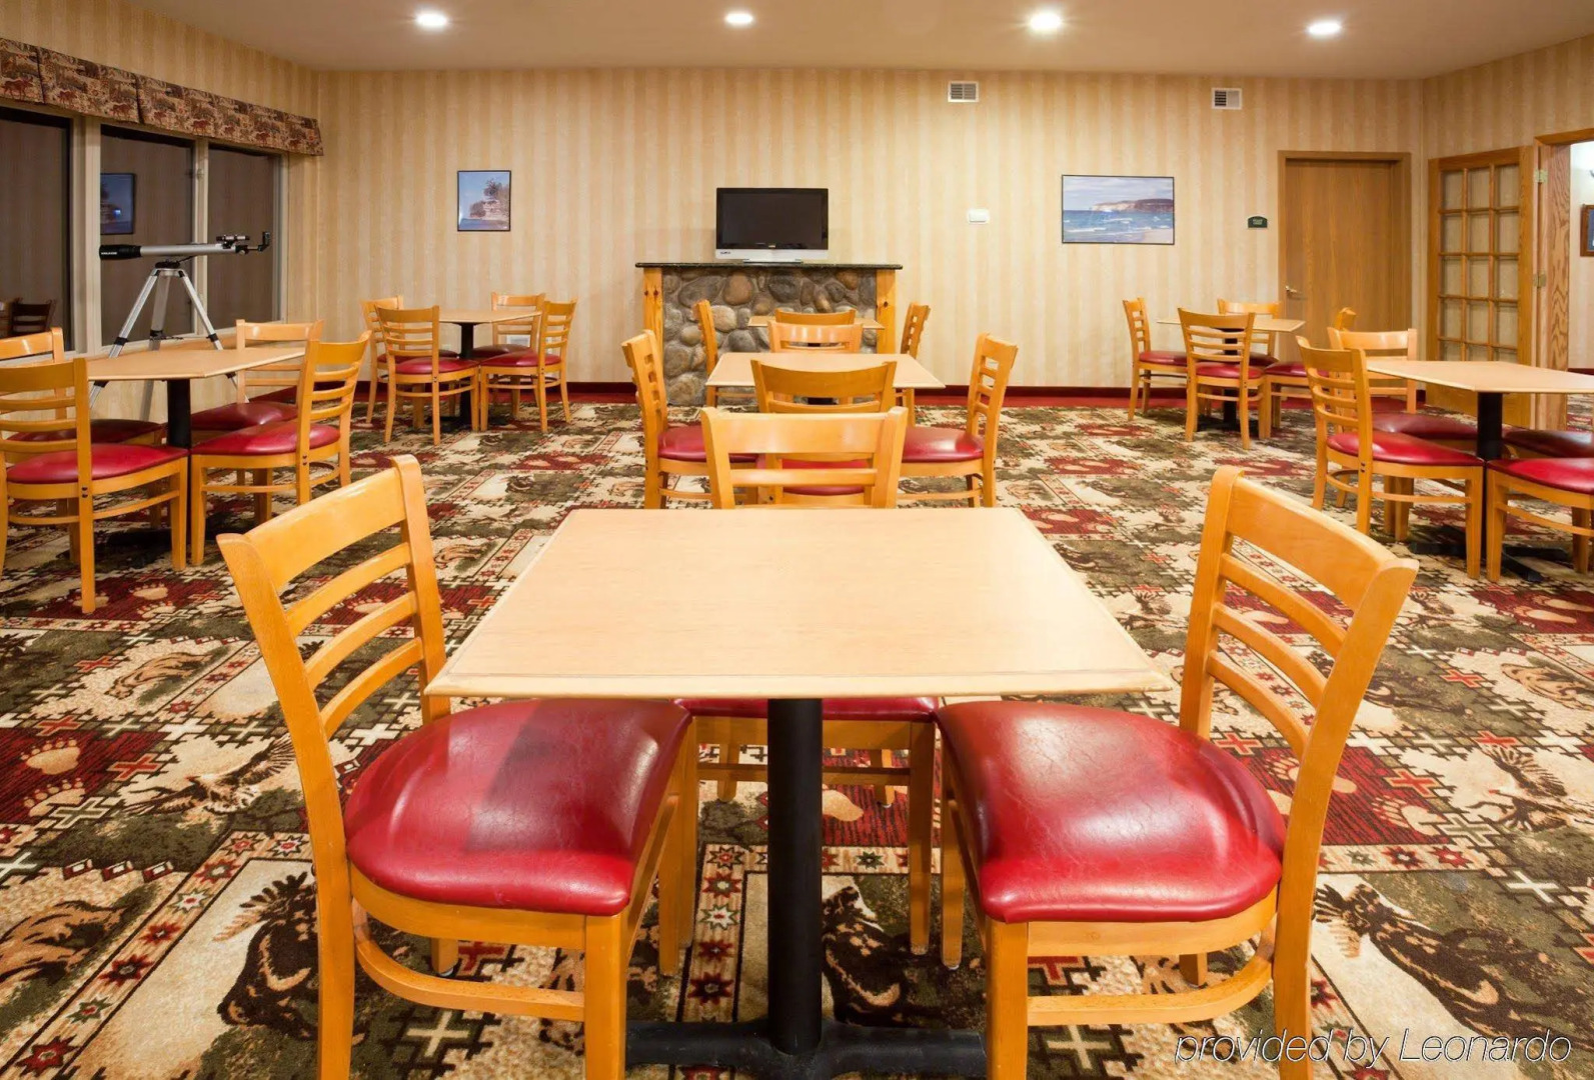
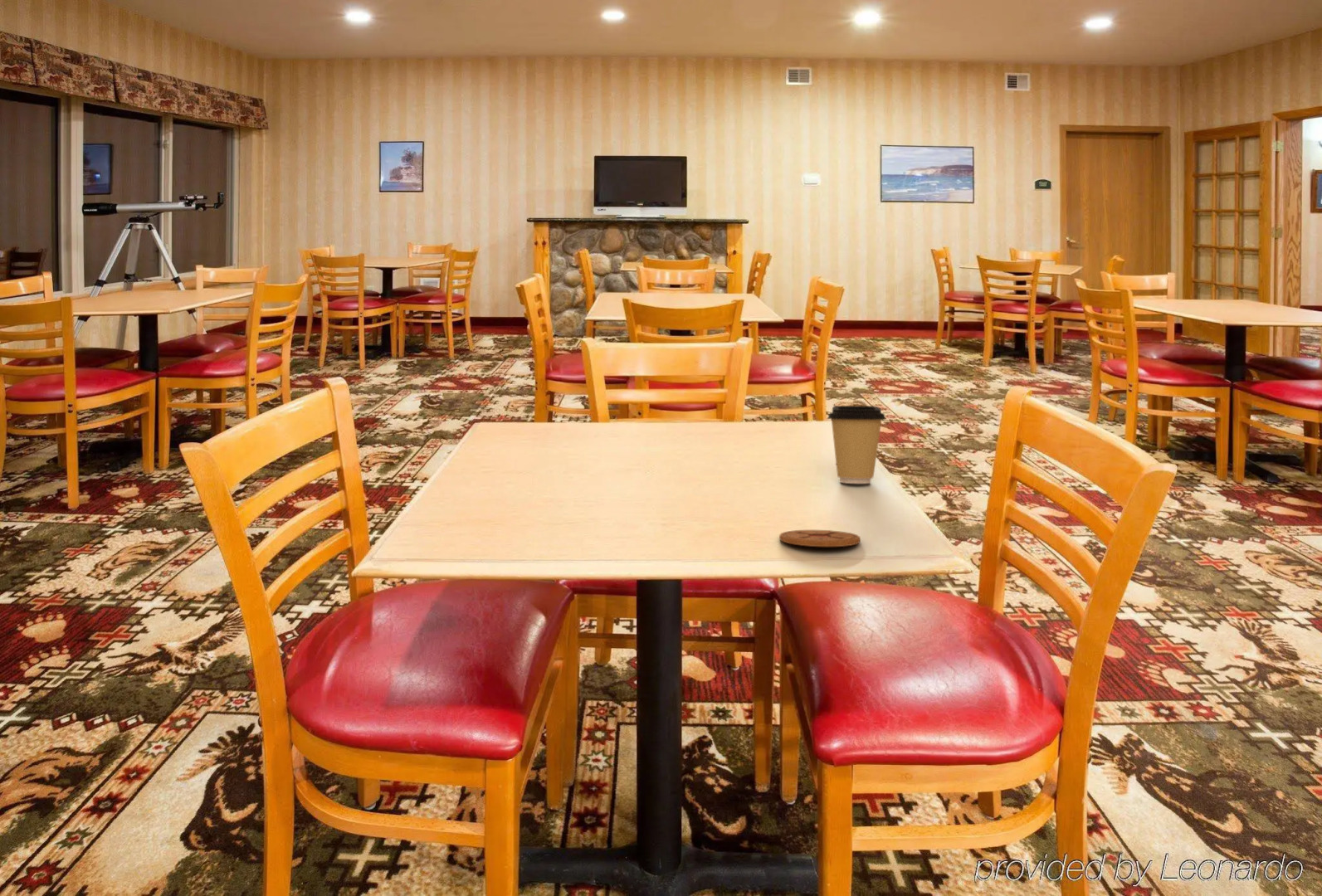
+ coffee cup (856, 444)
+ coaster (819, 538)
